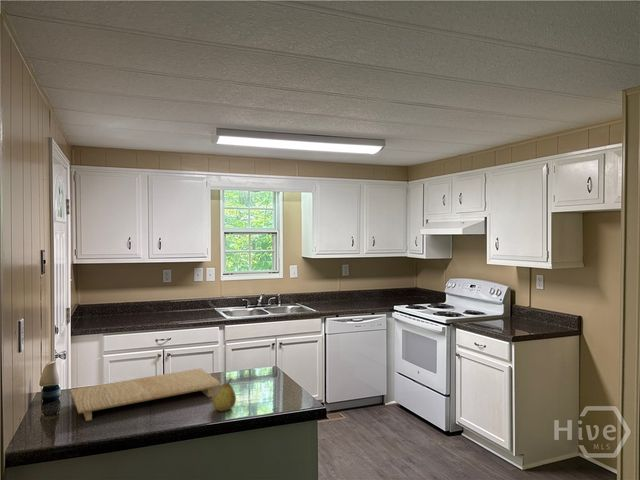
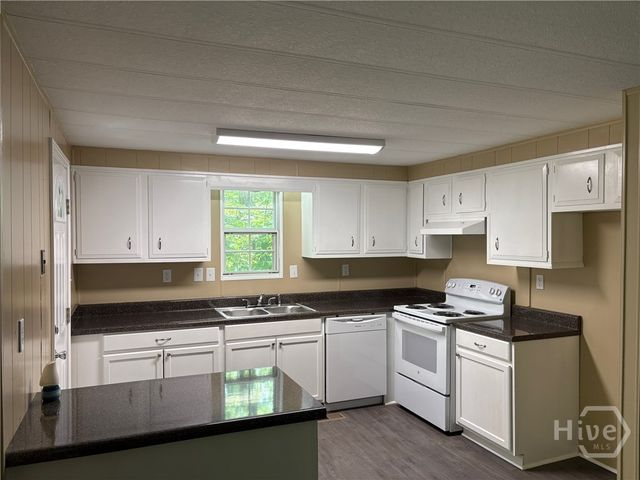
- fruit (224, 394)
- cutting board (146, 392)
